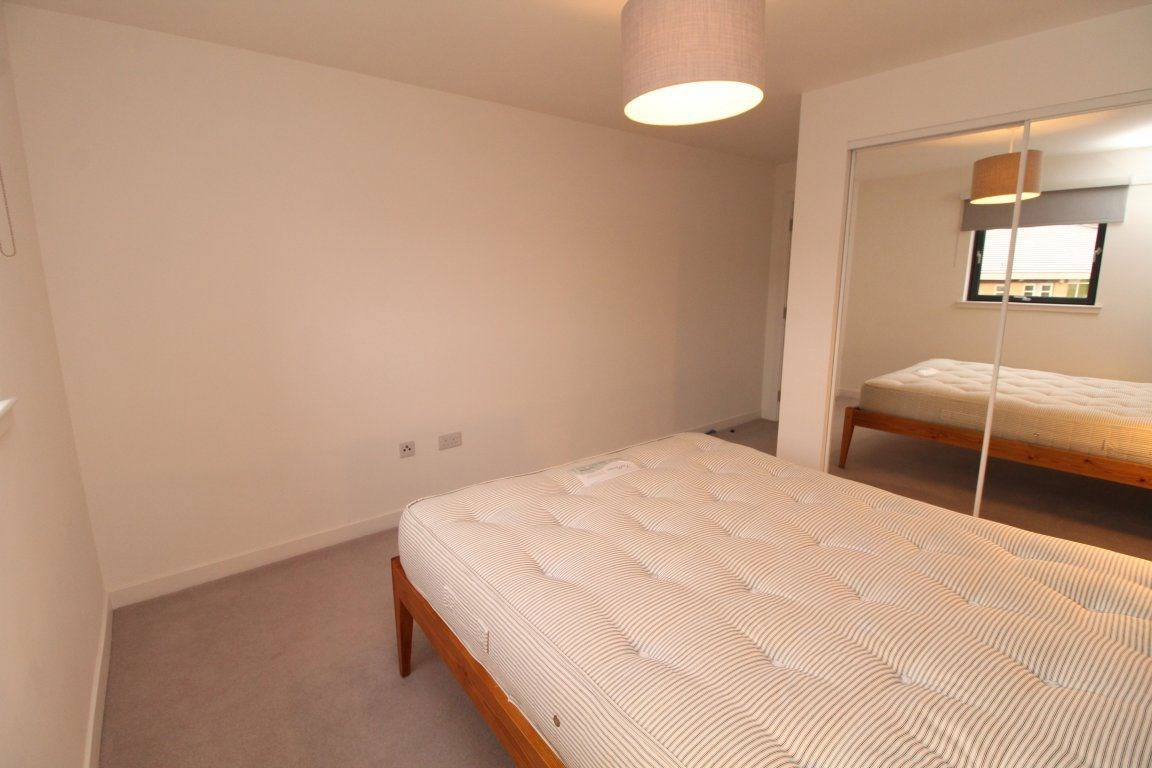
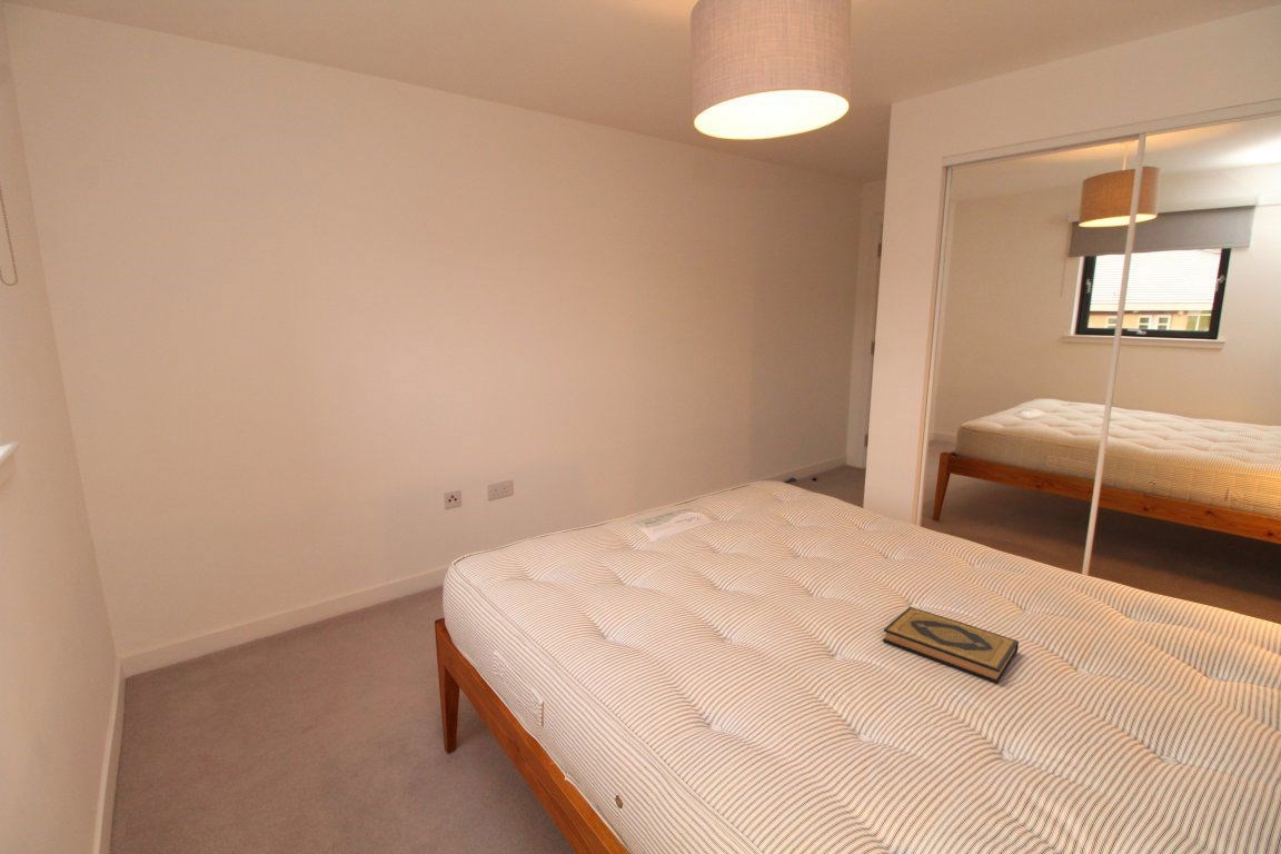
+ hardback book (949, 640)
